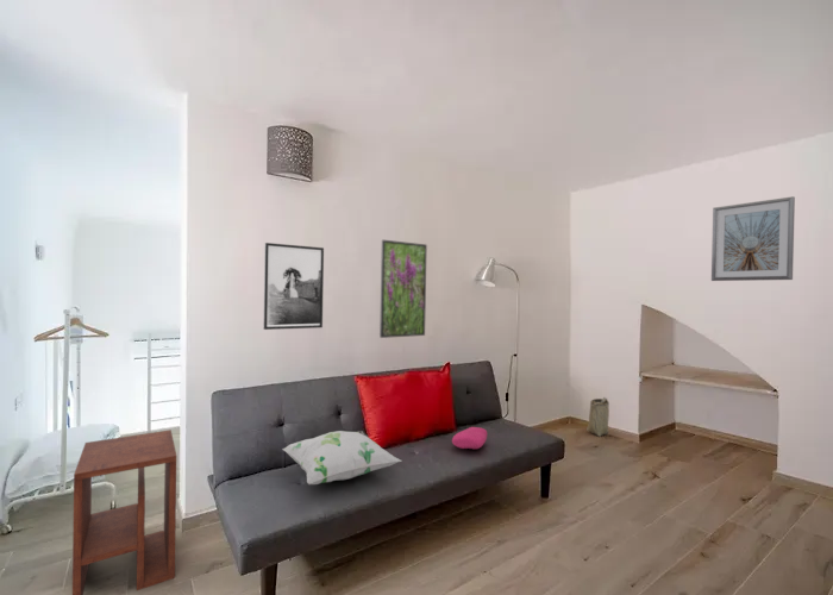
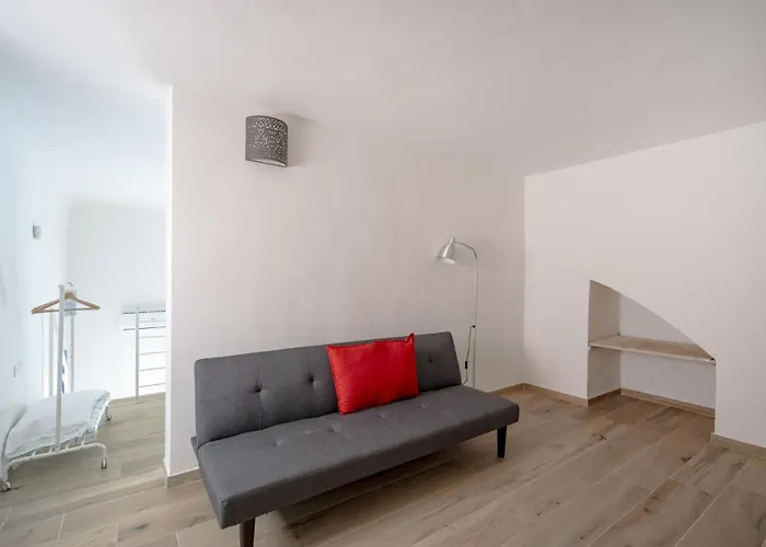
- decorative pillow (339, 453)
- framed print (403, 289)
- picture frame (750, 242)
- basket (597, 415)
- side table (129, 508)
- cushion (471, 438)
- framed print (294, 287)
